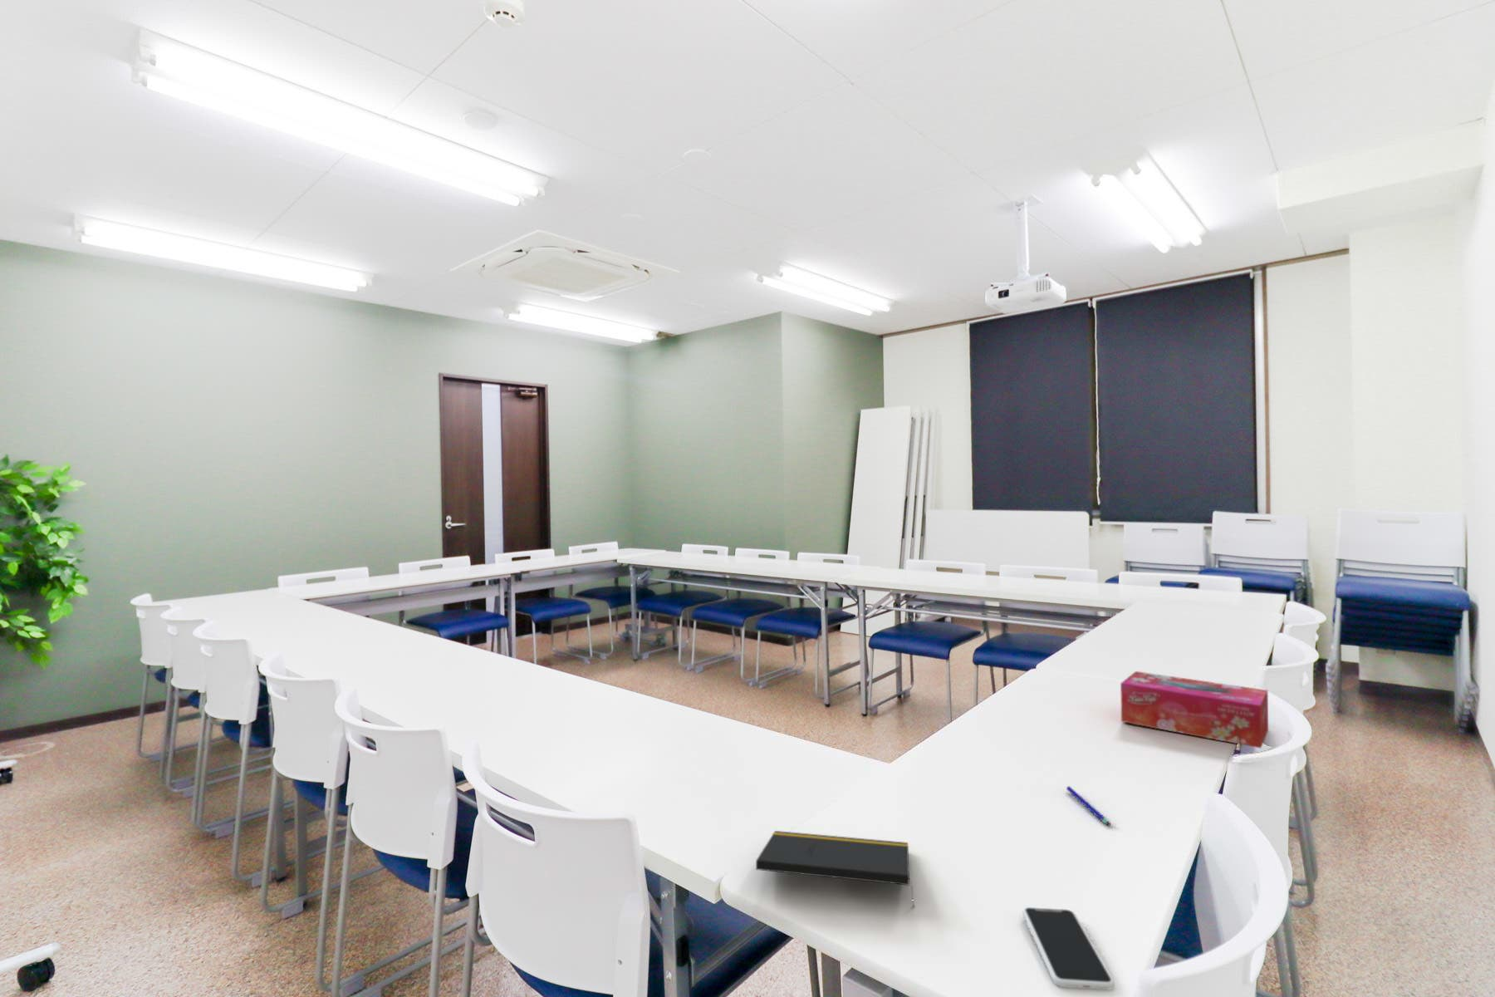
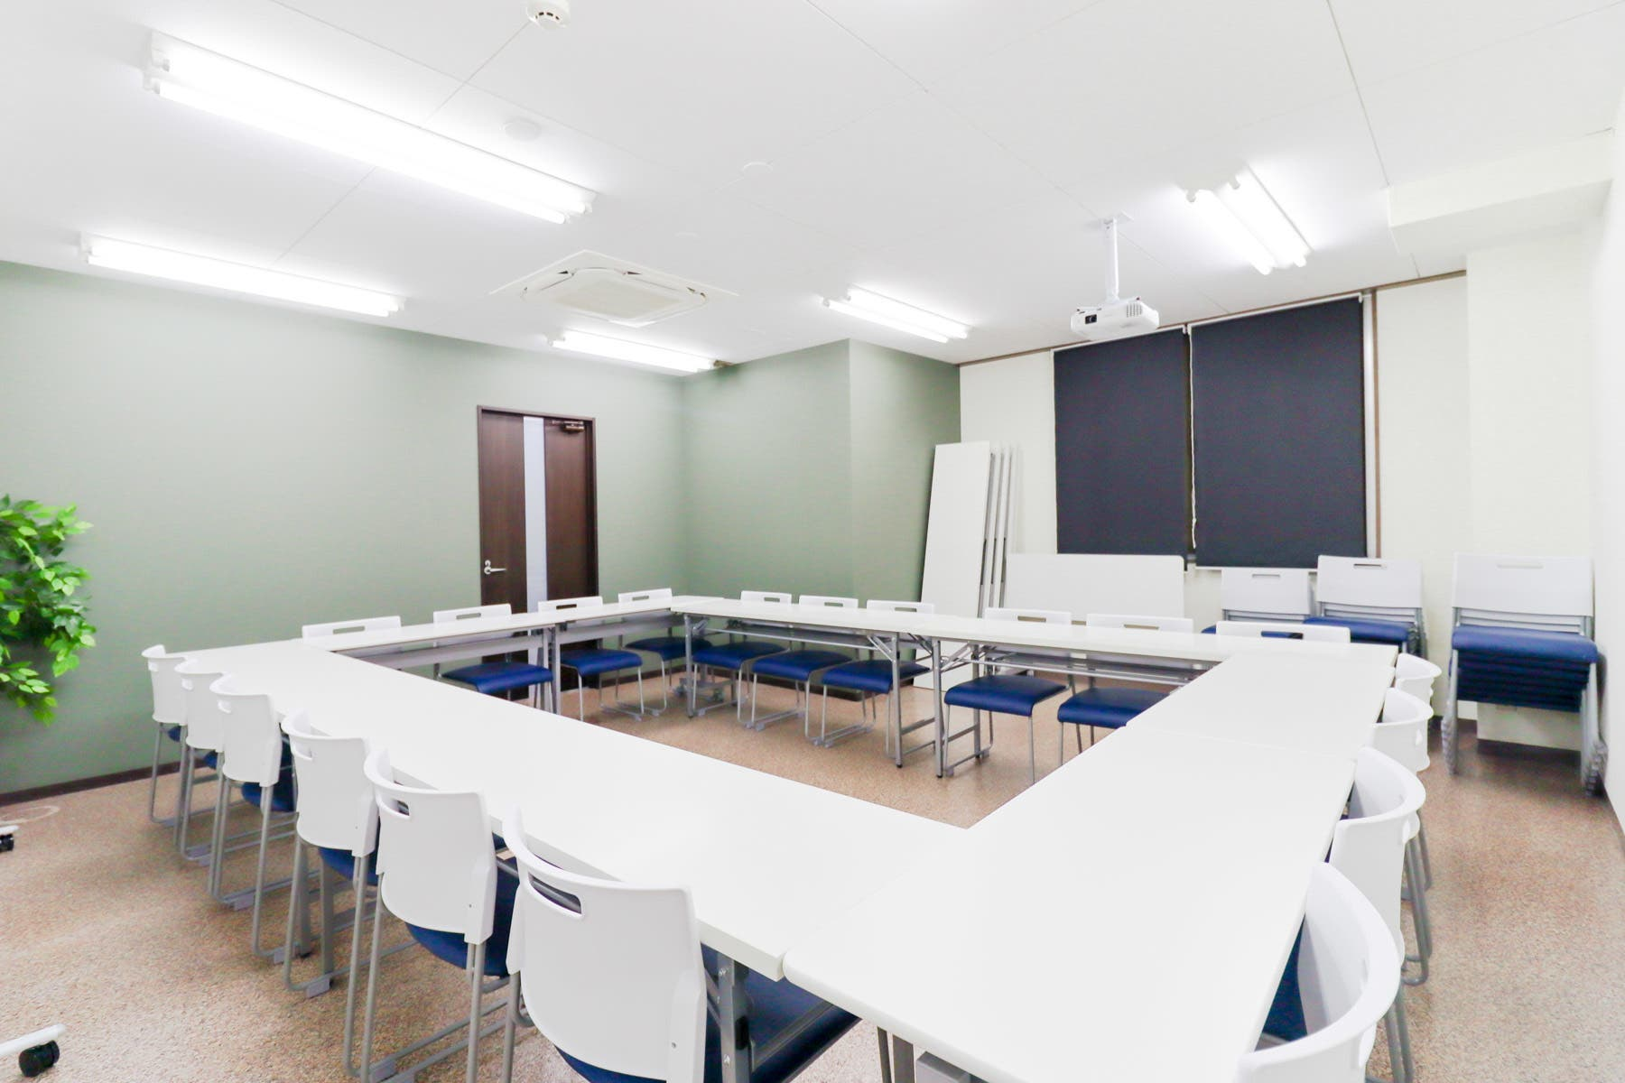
- tissue box (1192, 707)
- pen (1087, 806)
- notepad (835, 855)
- smartphone (1065, 945)
